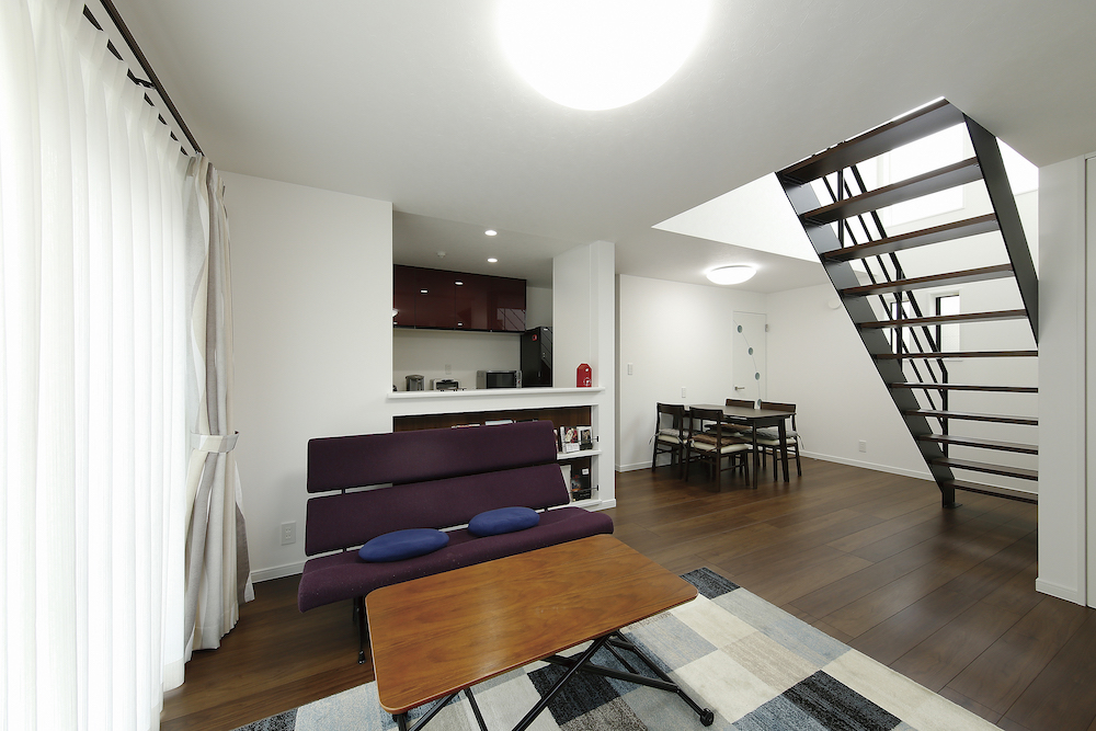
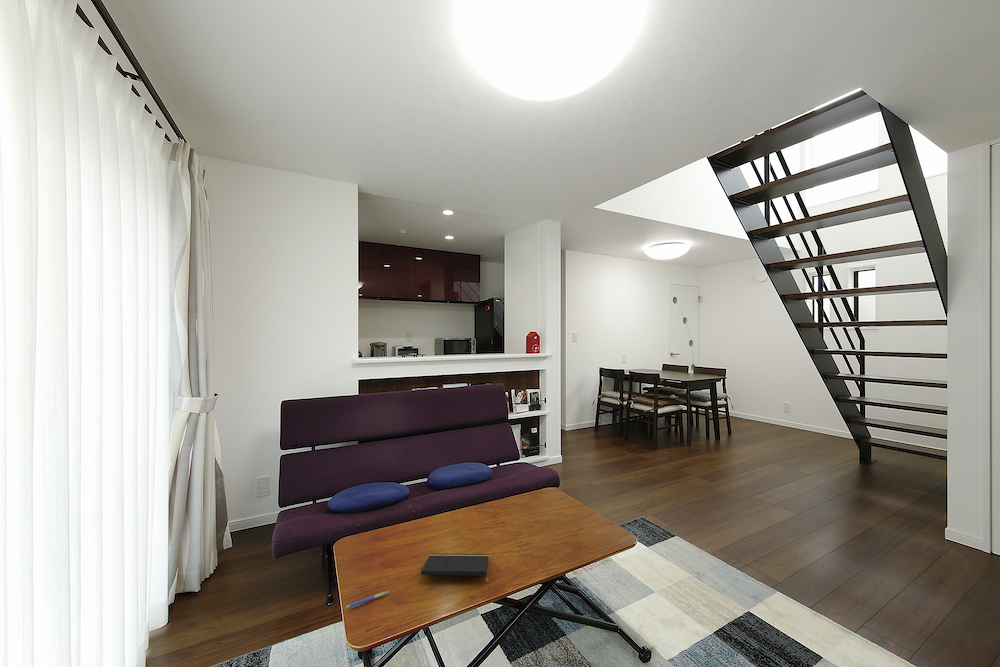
+ notepad (456, 563)
+ pen (368, 599)
